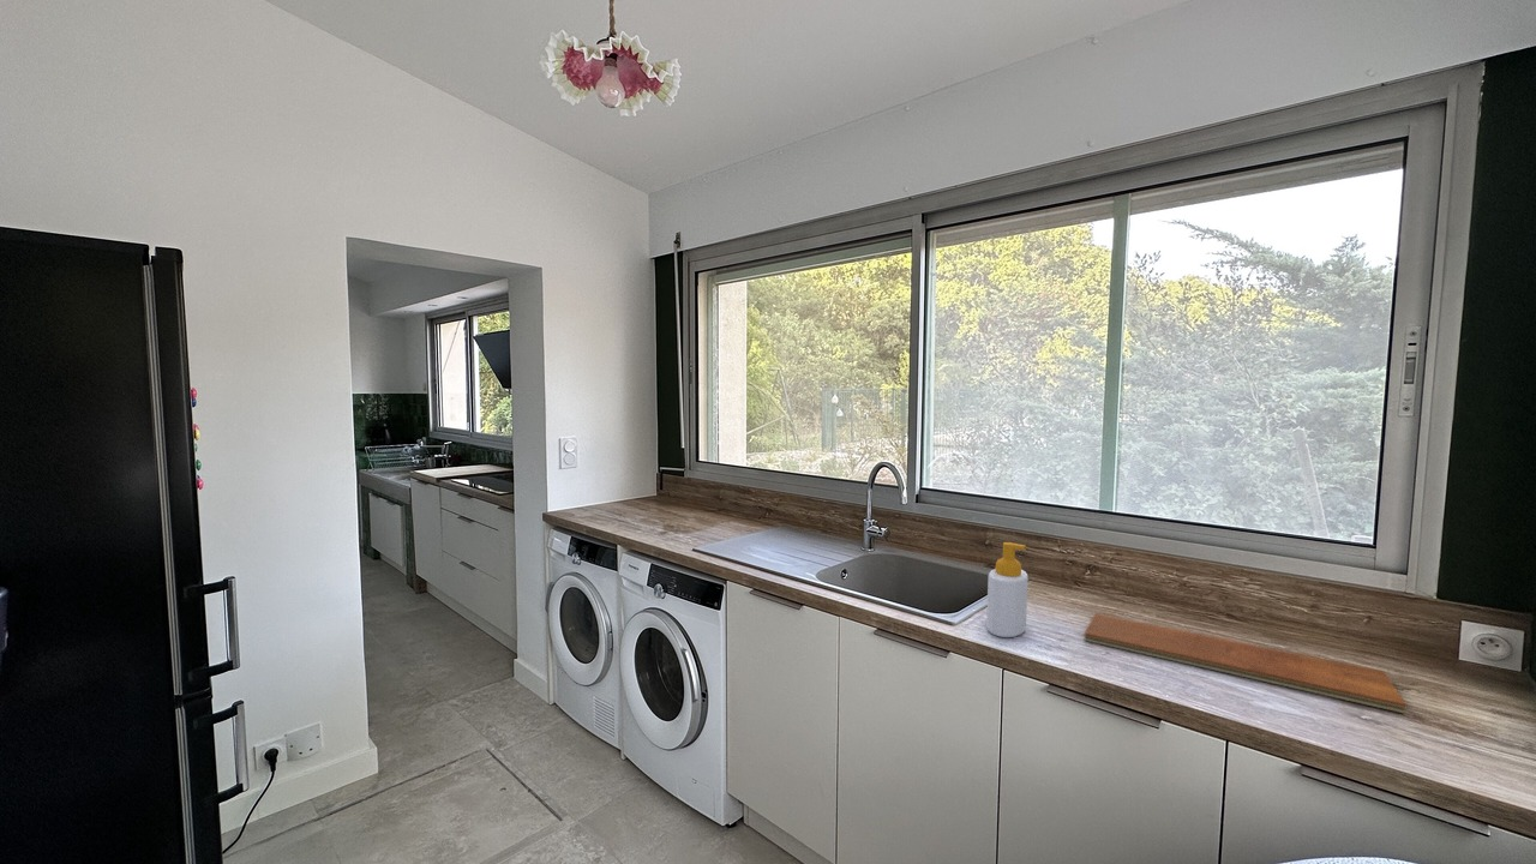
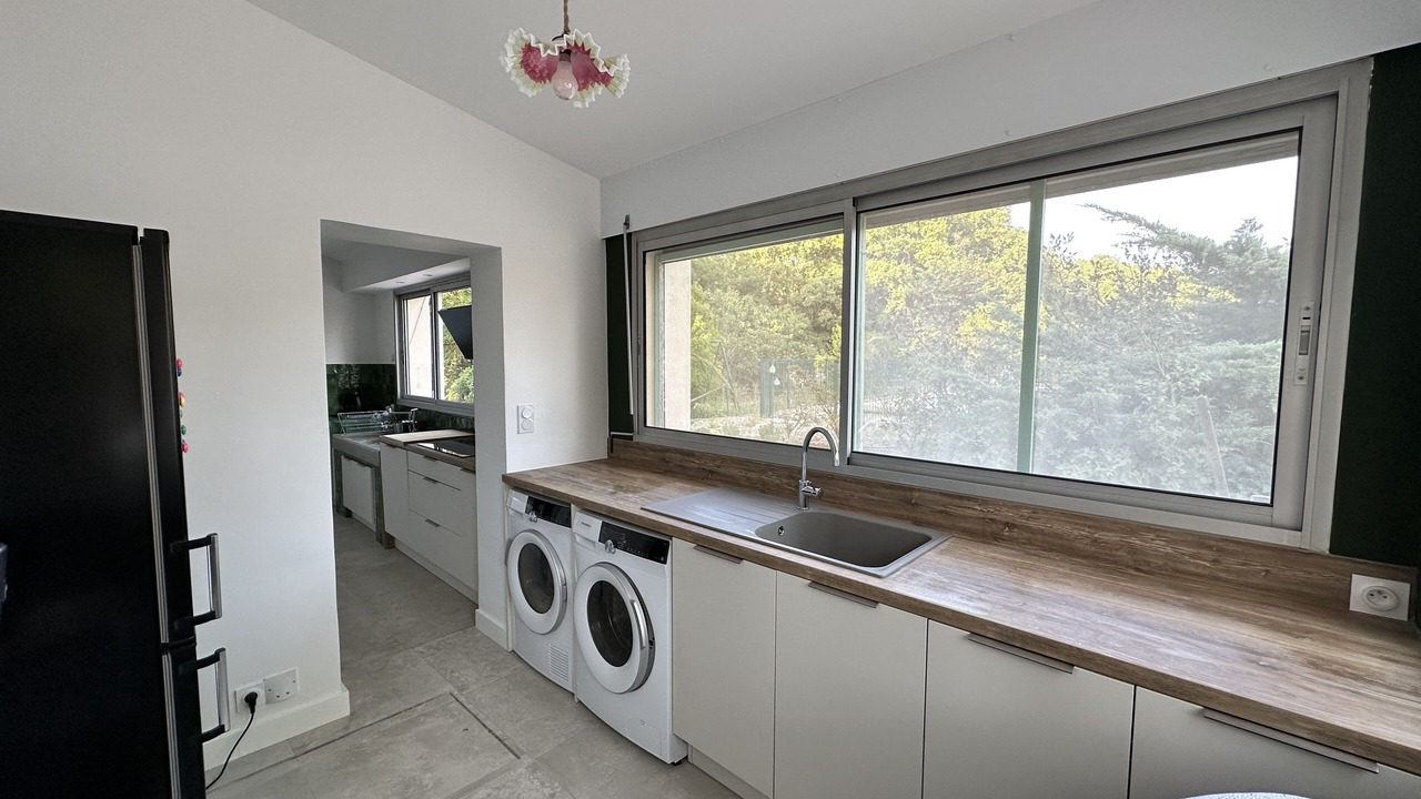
- chopping board (1223, 654)
- soap bottle (1007, 586)
